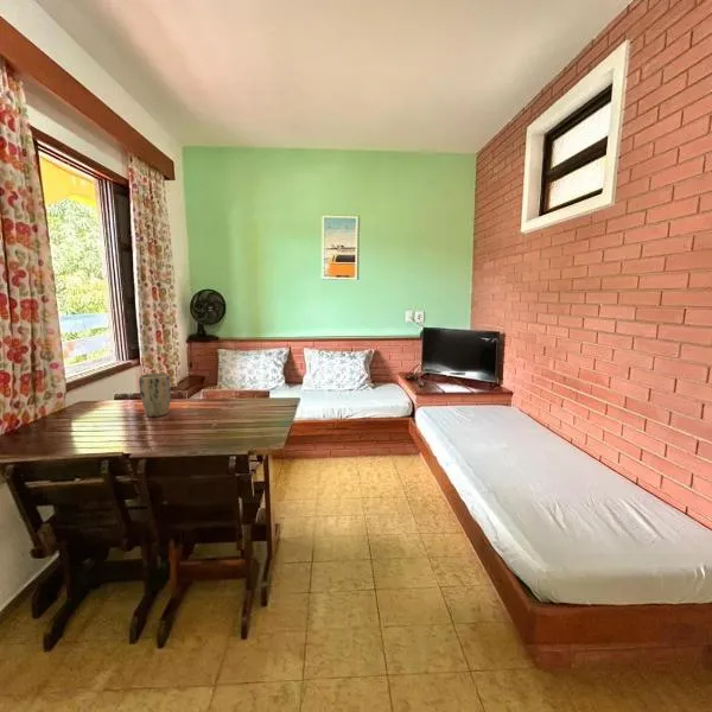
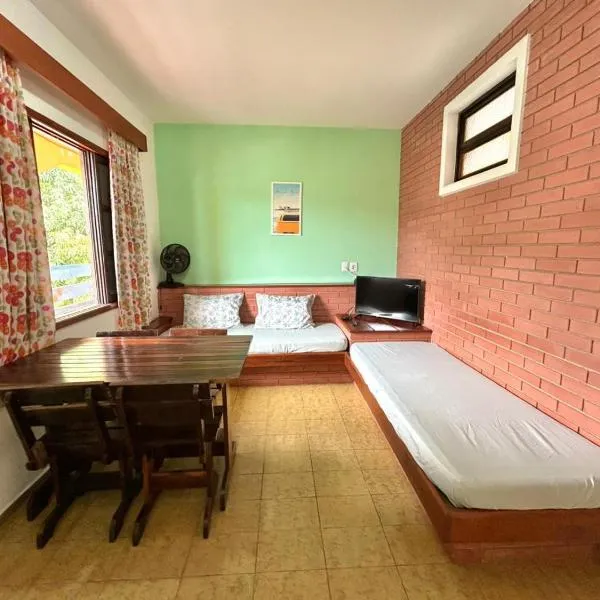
- plant pot (155, 394)
